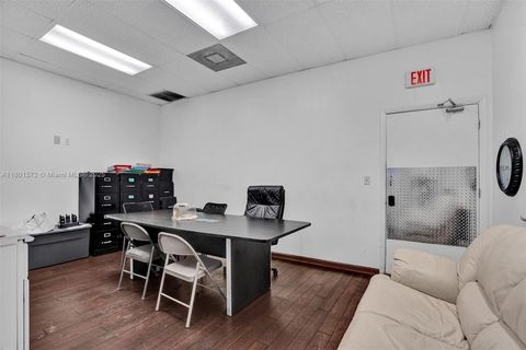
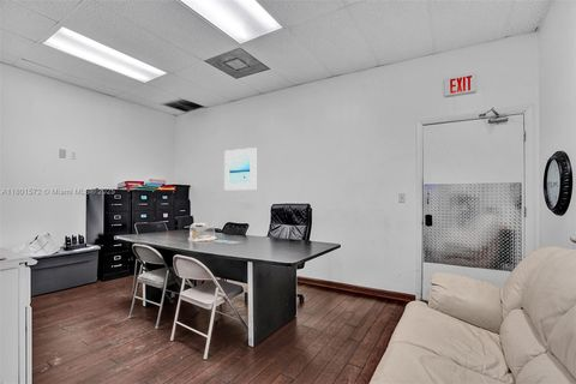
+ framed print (239, 169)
